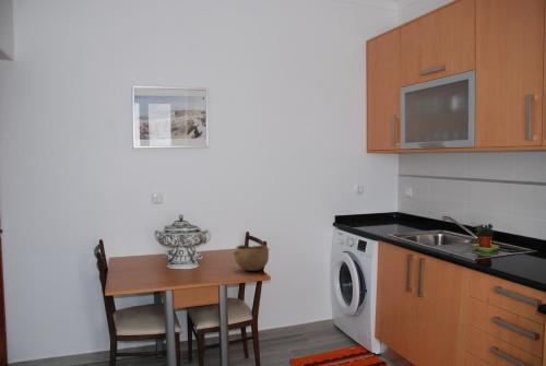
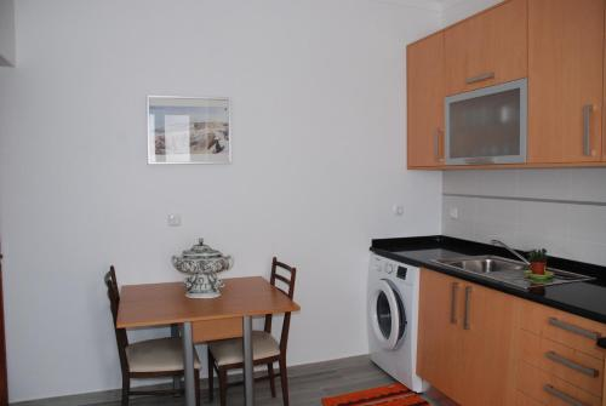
- bowl (251, 258)
